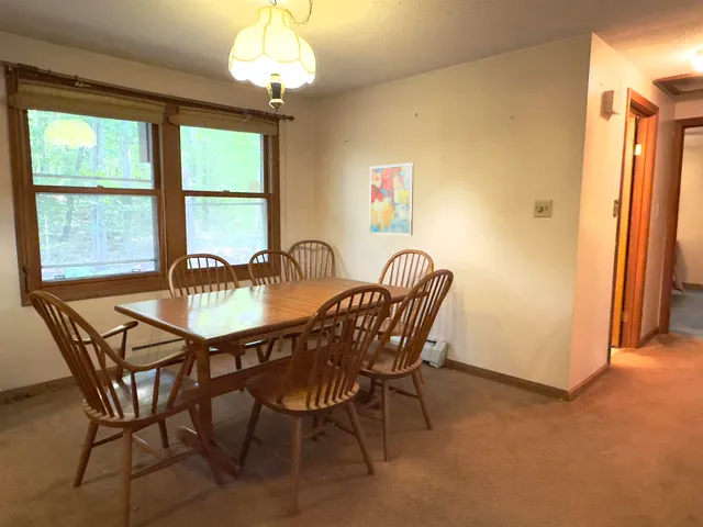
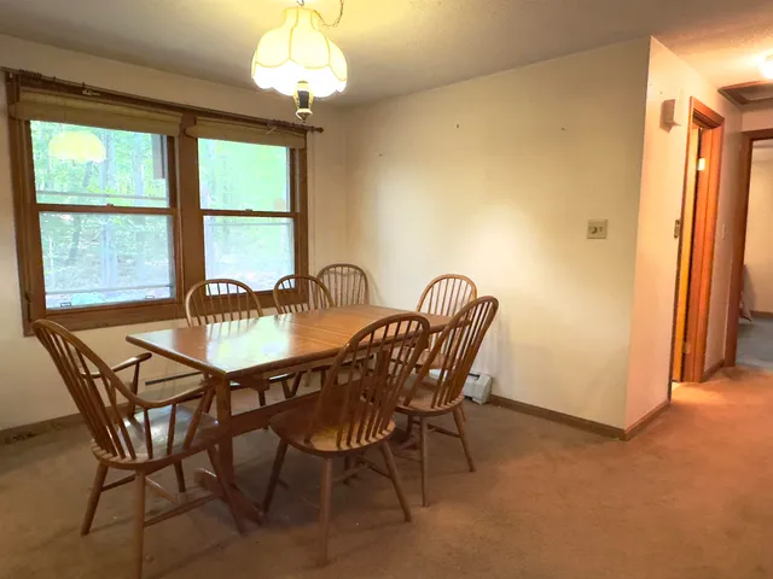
- wall art (390, 200)
